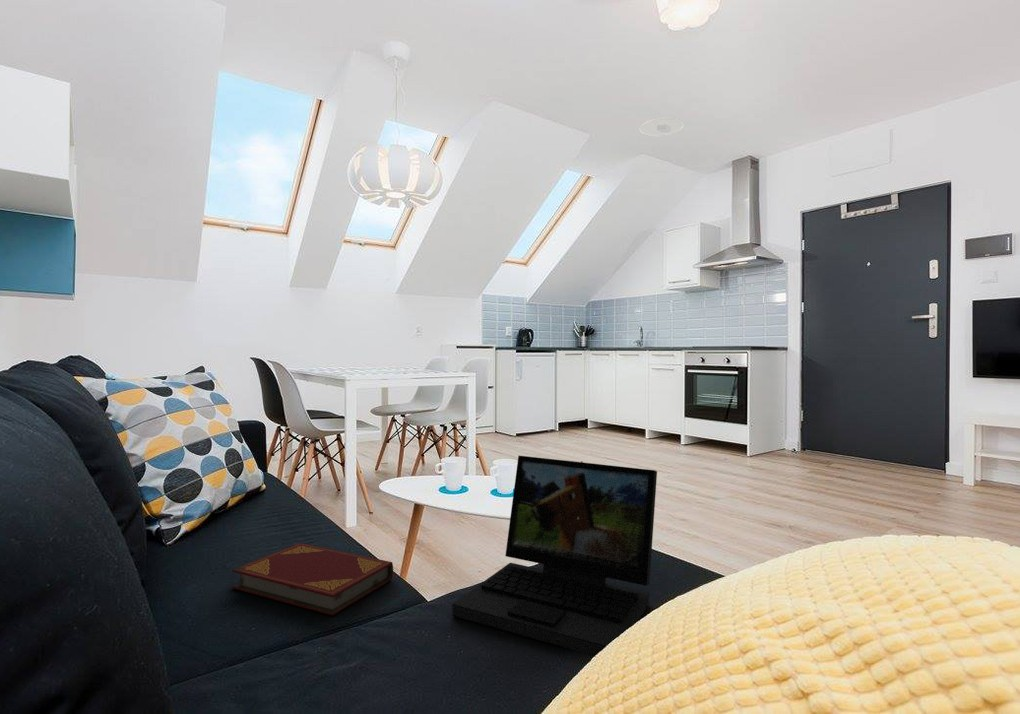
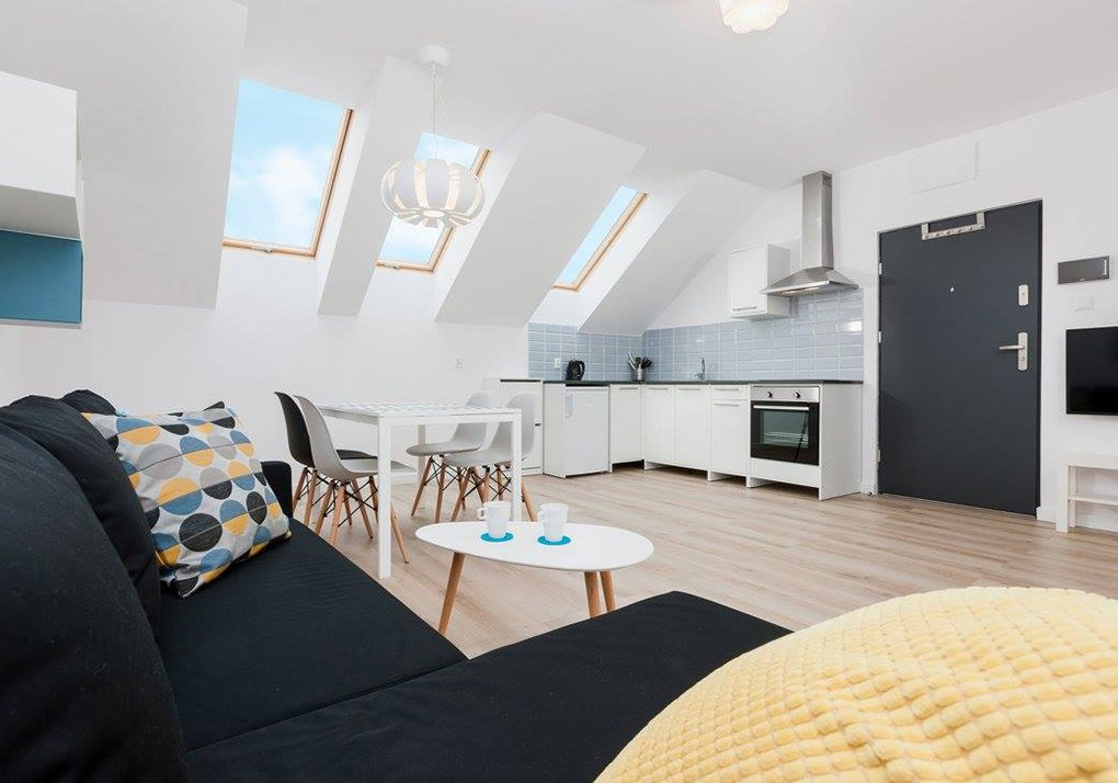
- recessed light (661, 125)
- hardback book (314, 574)
- laptop (560, 537)
